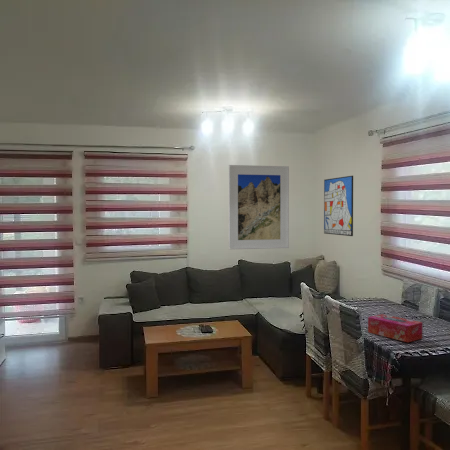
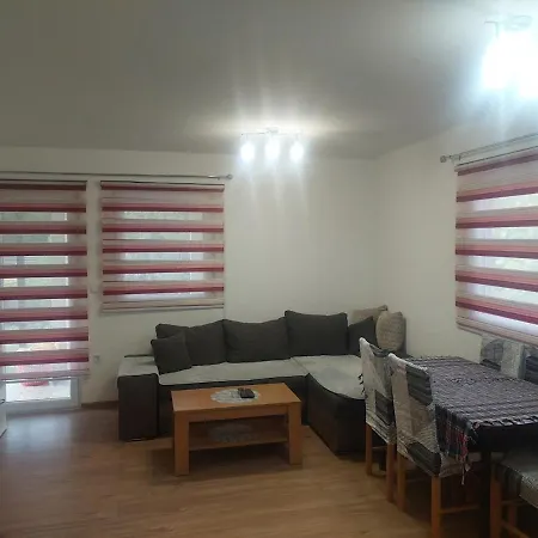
- wall art (337, 206)
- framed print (259, 207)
- tissue box (394, 327)
